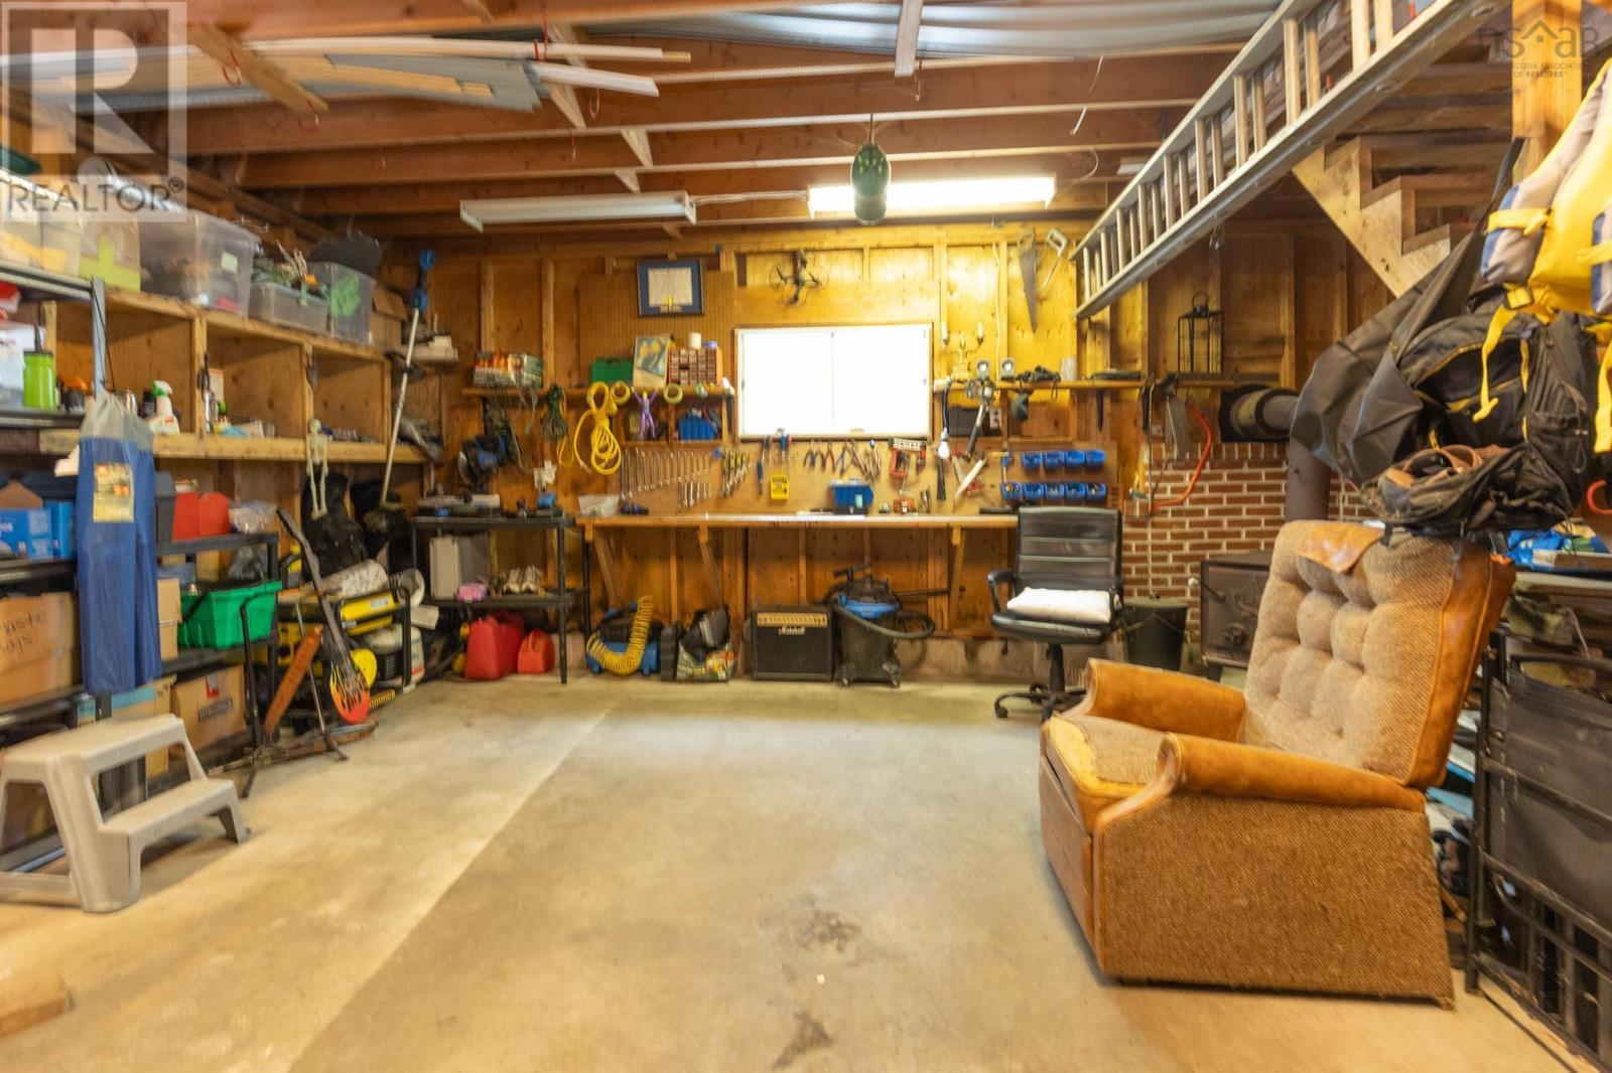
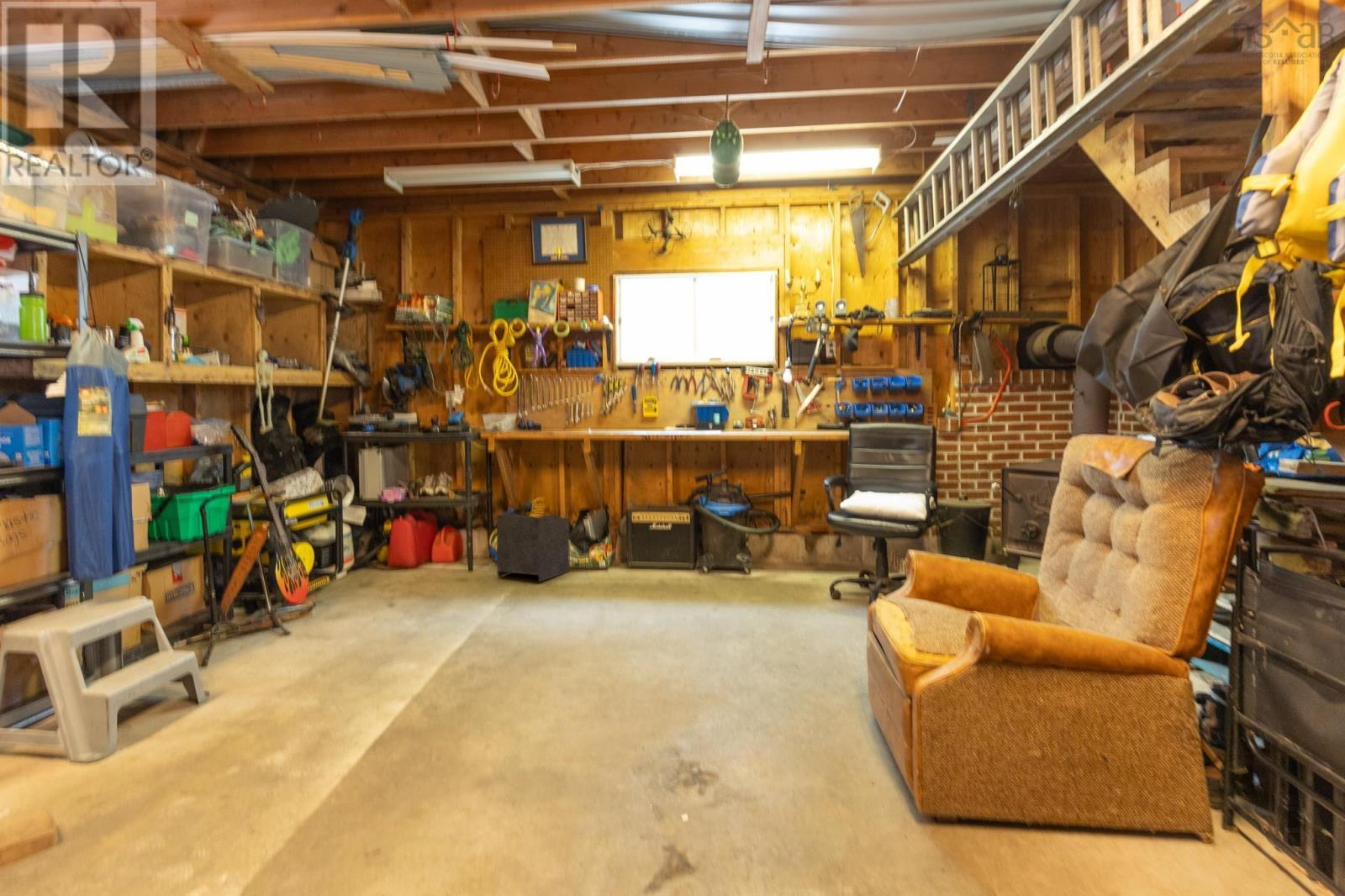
+ waste basket (534, 544)
